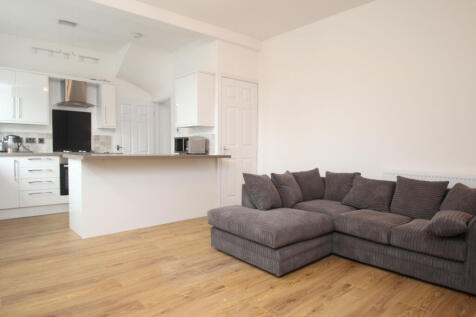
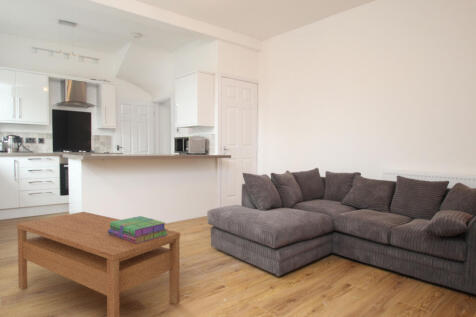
+ coffee table (95, 261)
+ stack of books (137, 228)
